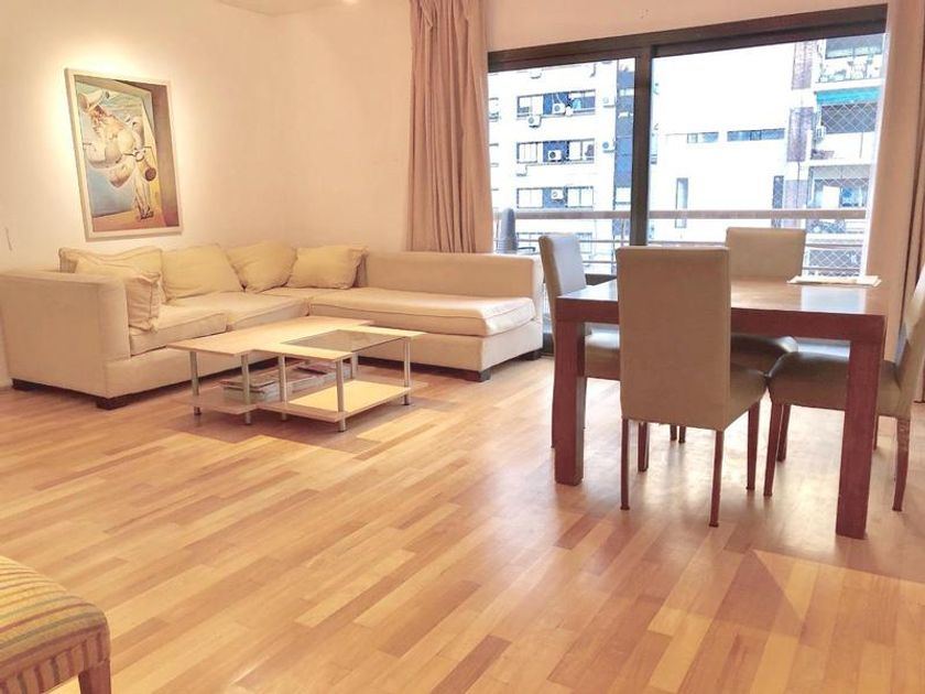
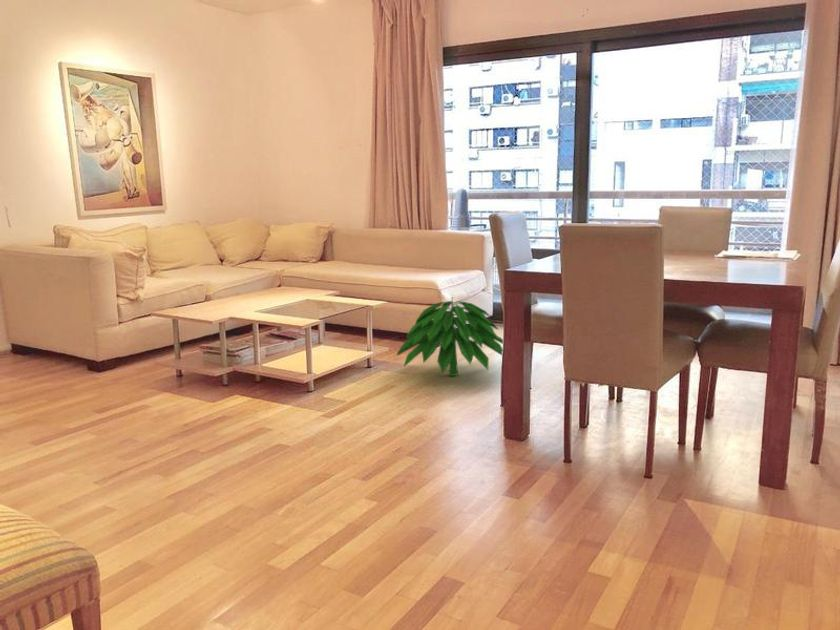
+ indoor plant (452, 334)
